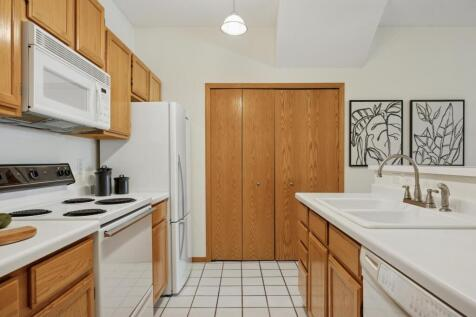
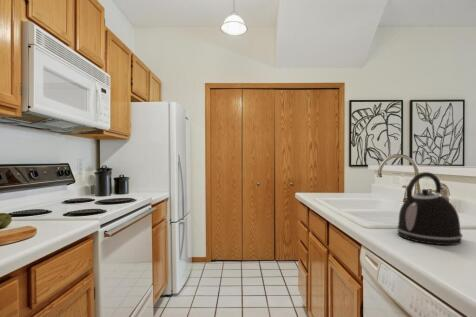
+ kettle (427, 204)
